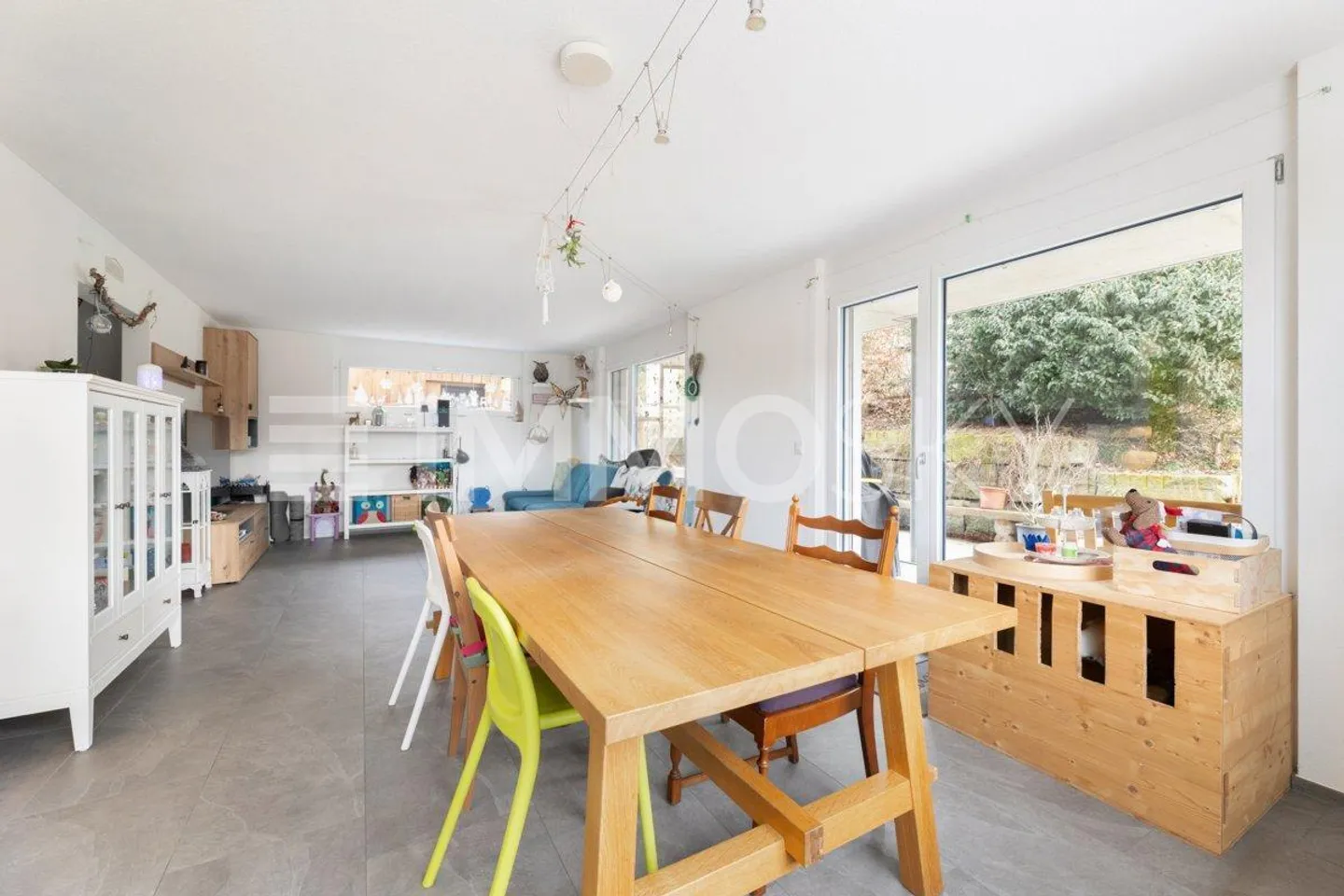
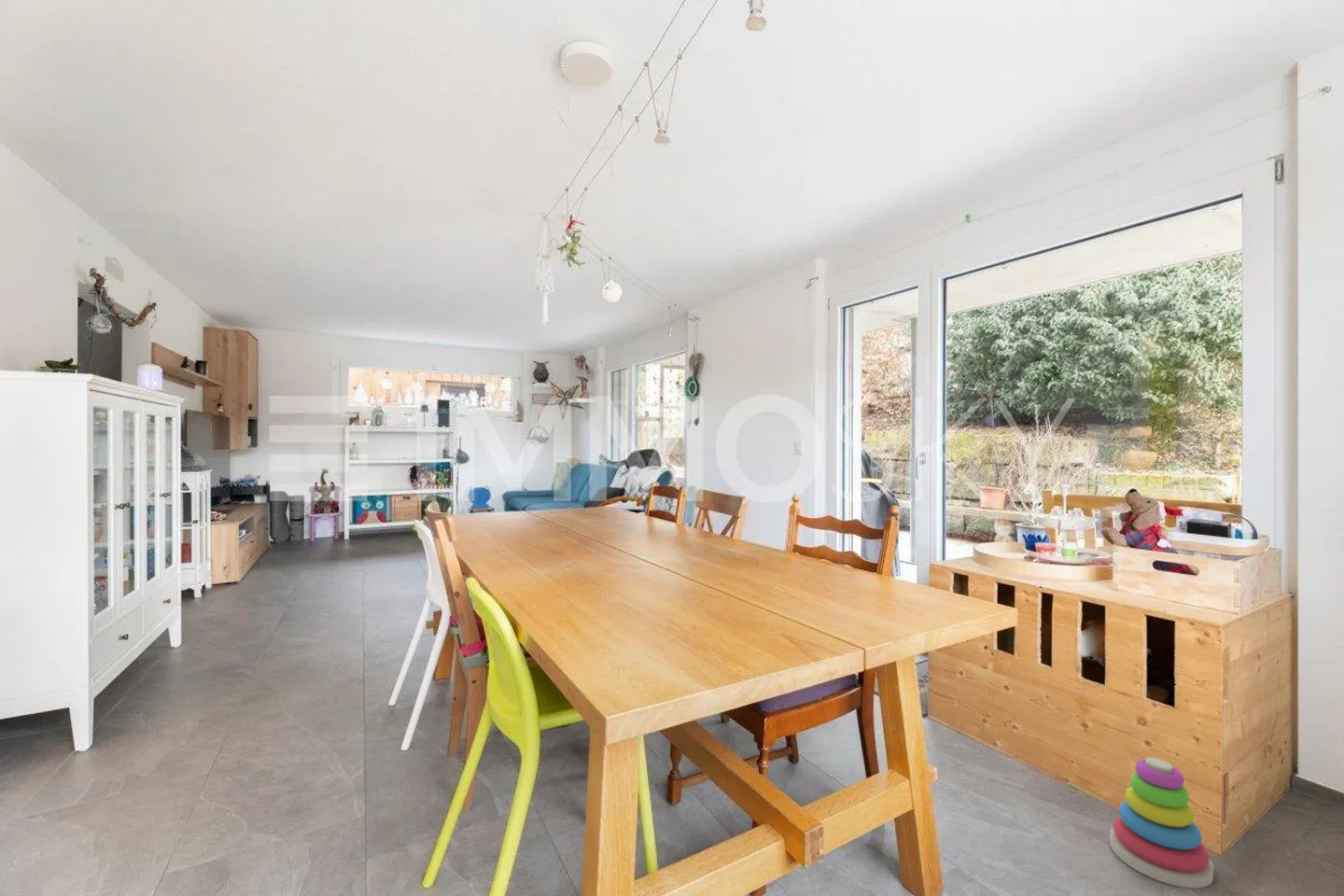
+ stacking toy (1159, 809)
